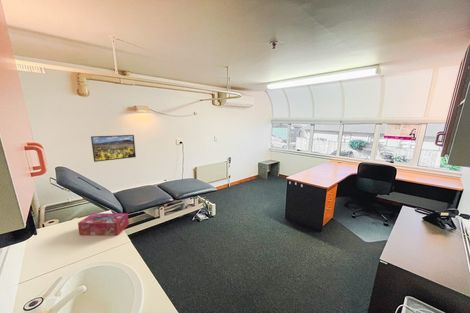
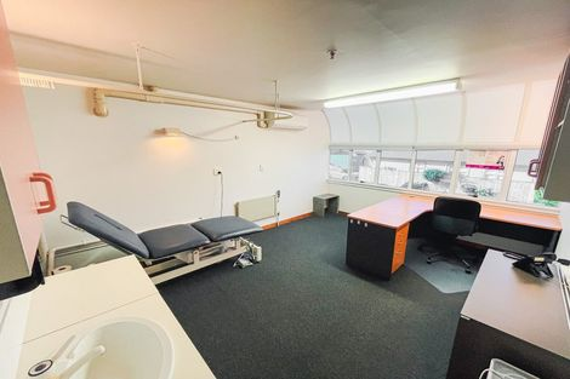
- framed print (114, 147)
- tissue box (104, 223)
